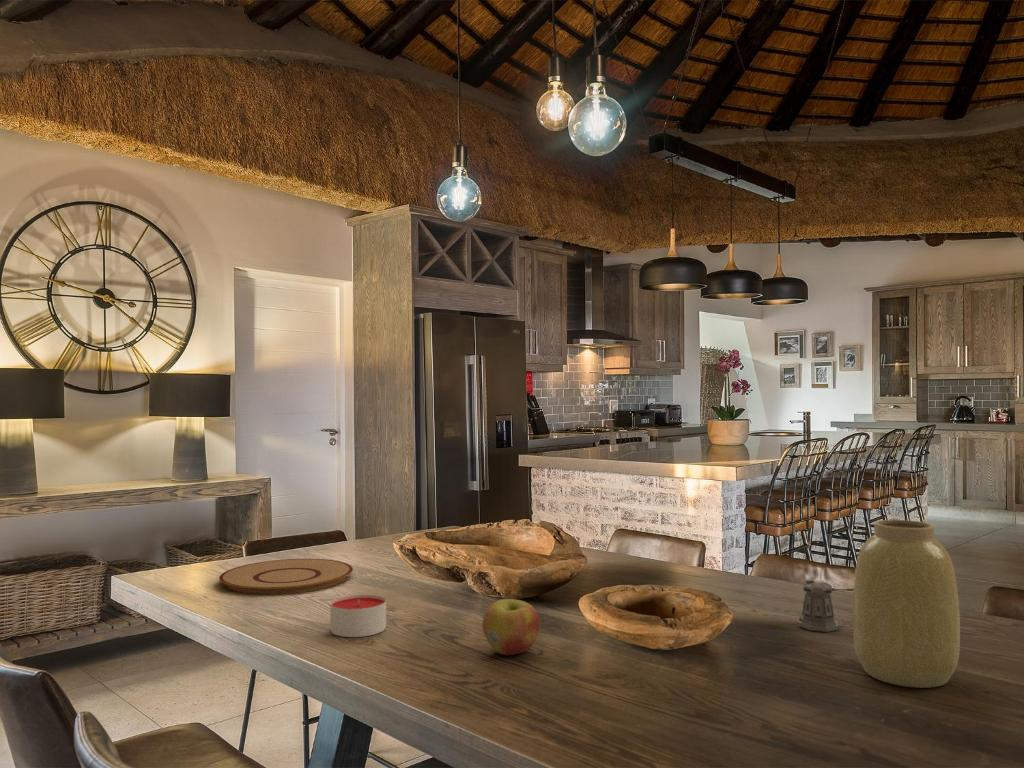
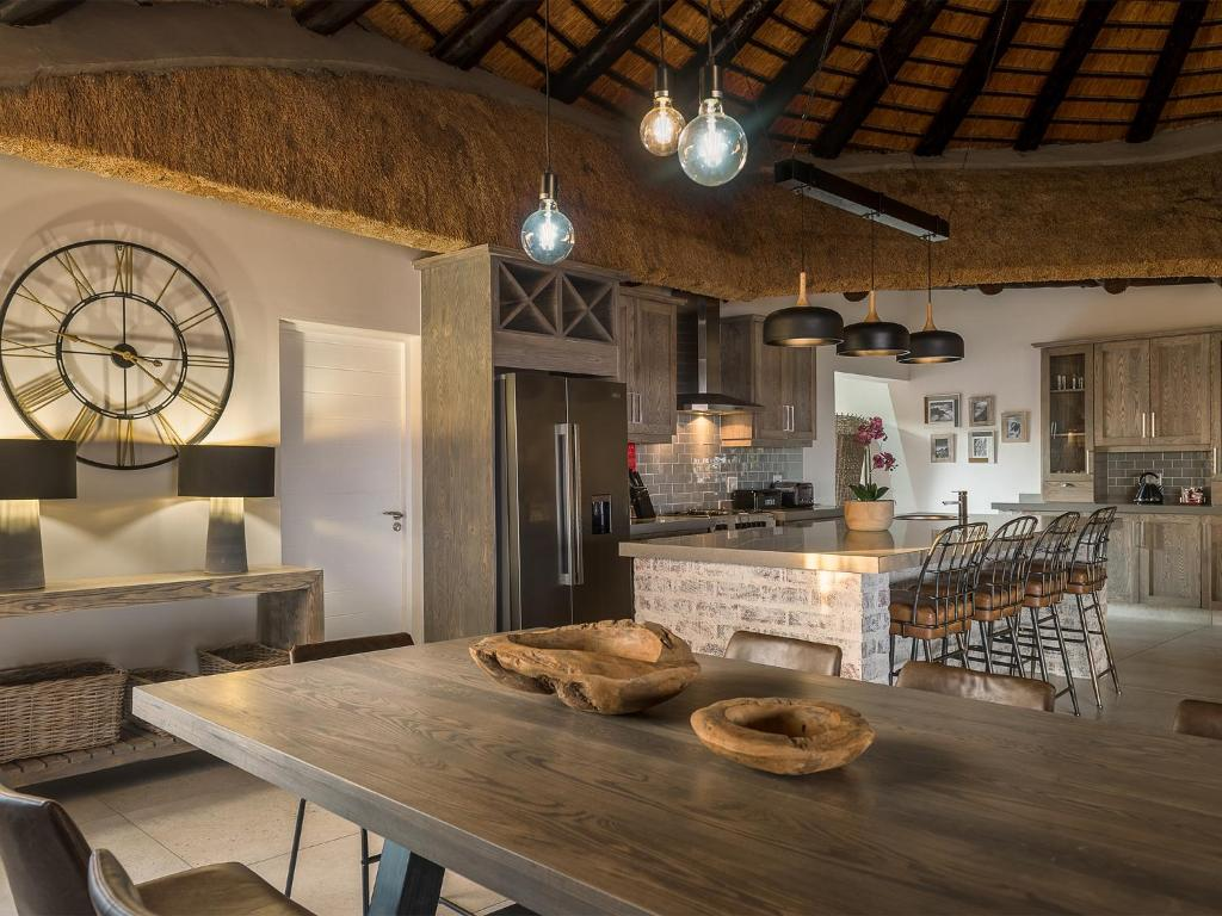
- pepper shaker (822, 603)
- vase (904, 599)
- plate (287, 575)
- candle (358, 614)
- apple (511, 627)
